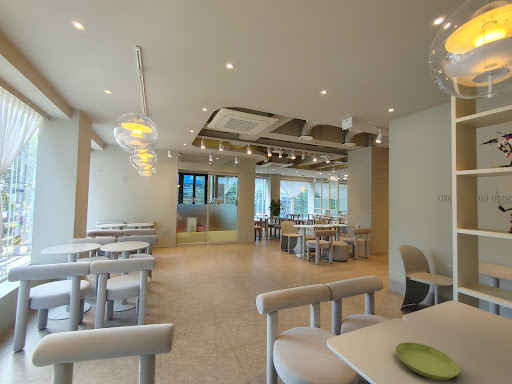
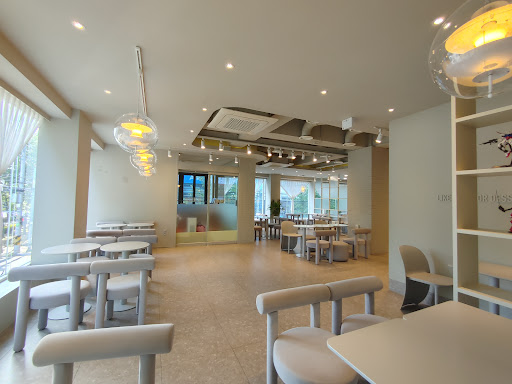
- saucer (425, 361)
